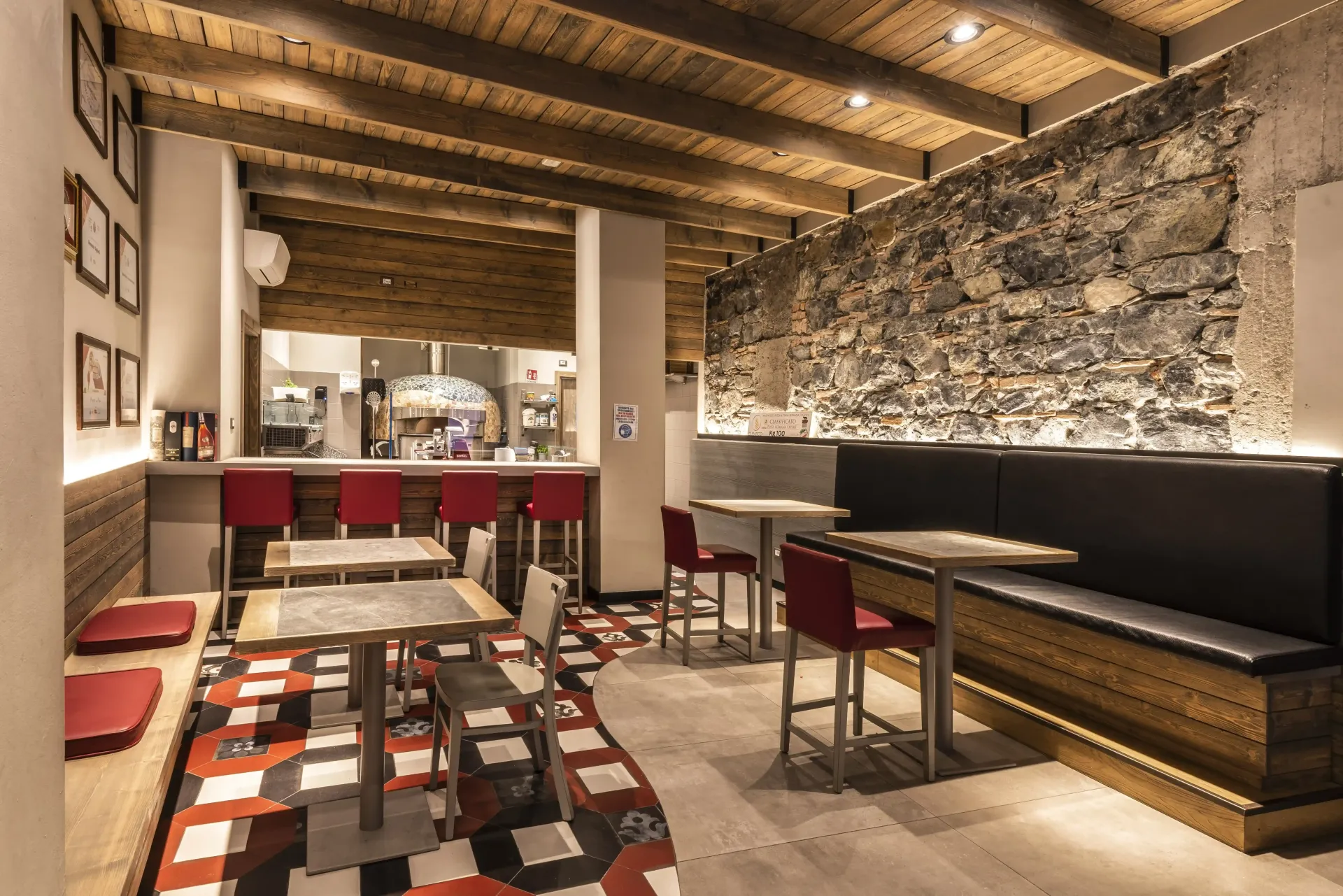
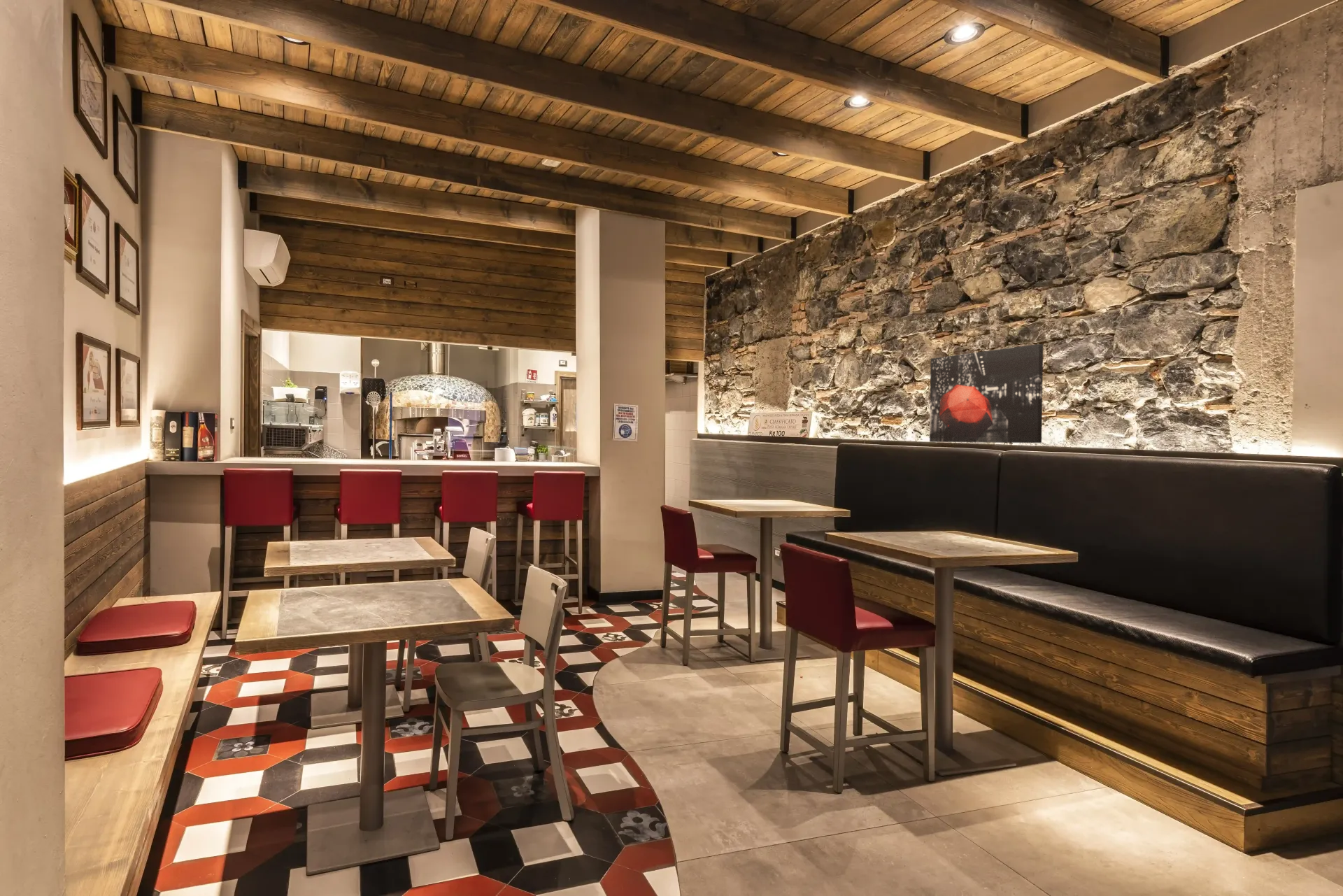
+ wall art (981, 397)
